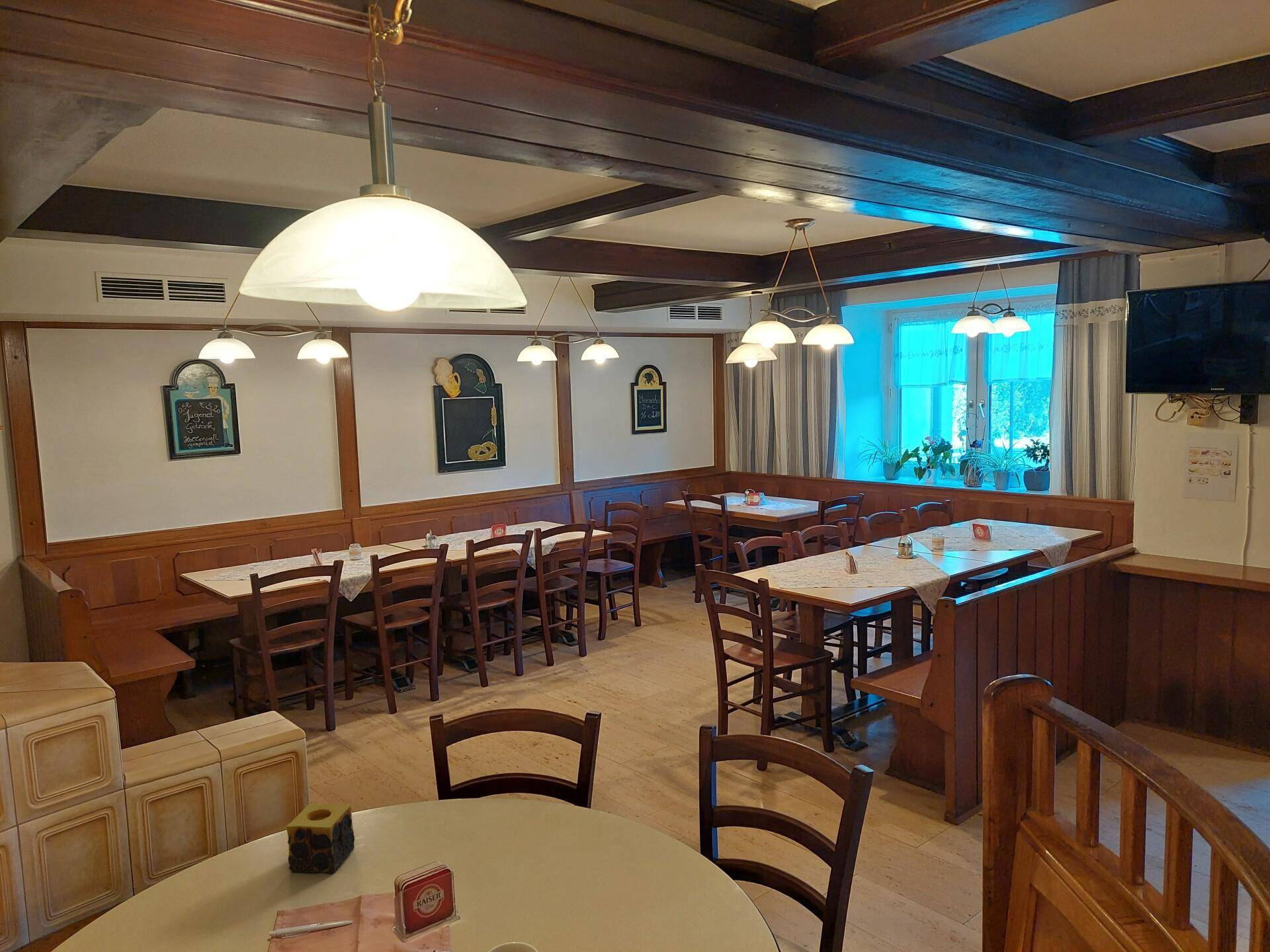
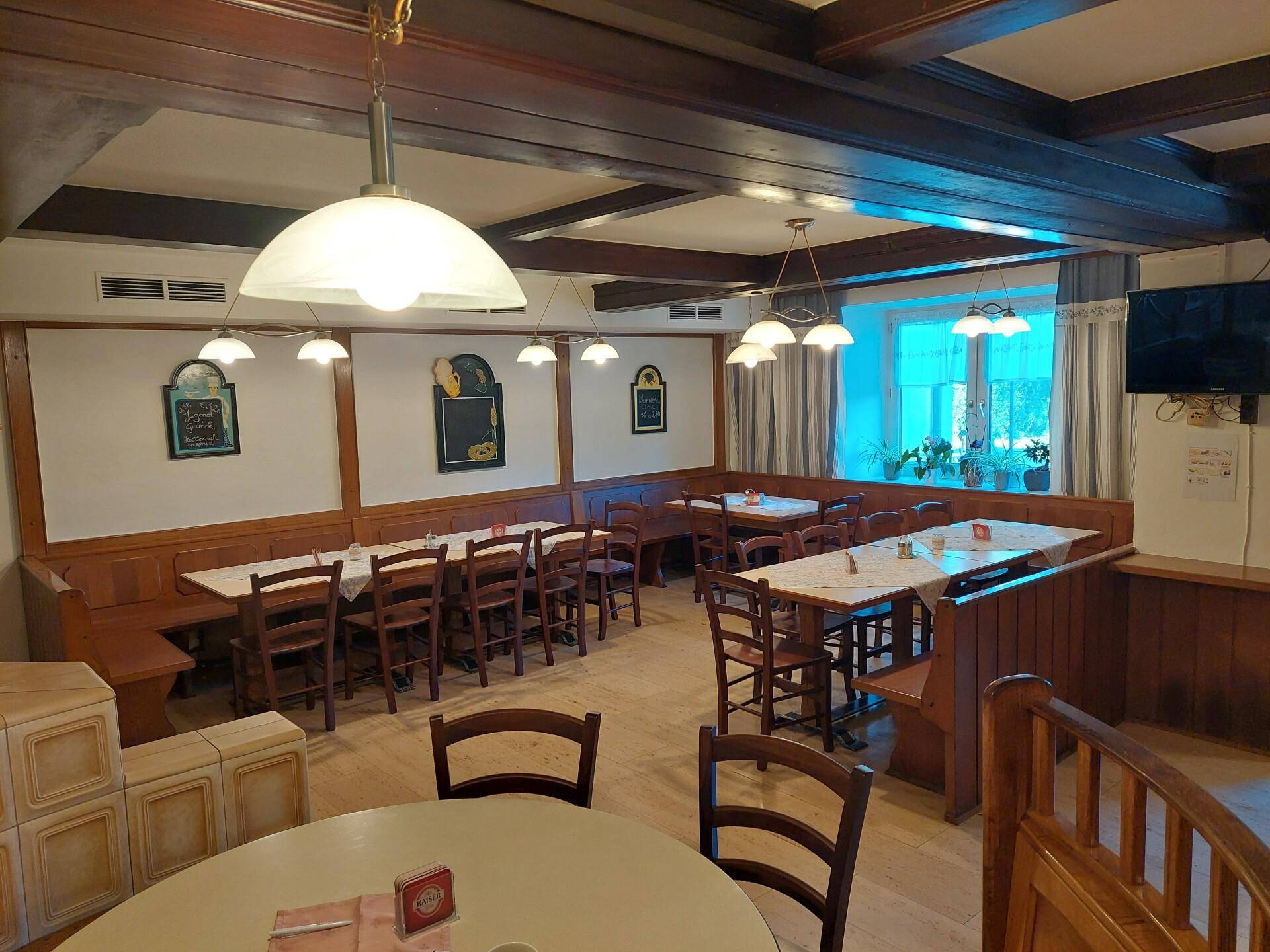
- candle (321, 838)
